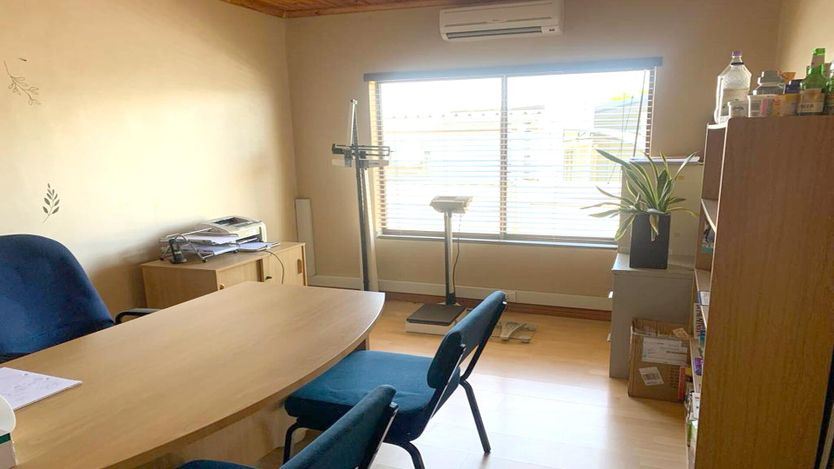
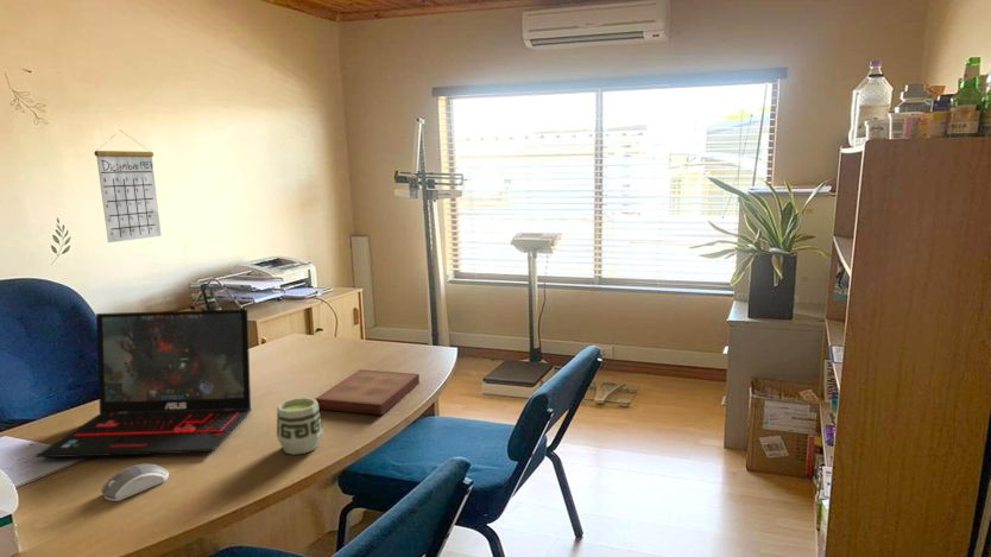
+ computer mouse (135, 476)
+ calendar (128, 185)
+ laptop (150, 379)
+ cup (298, 425)
+ book (370, 390)
